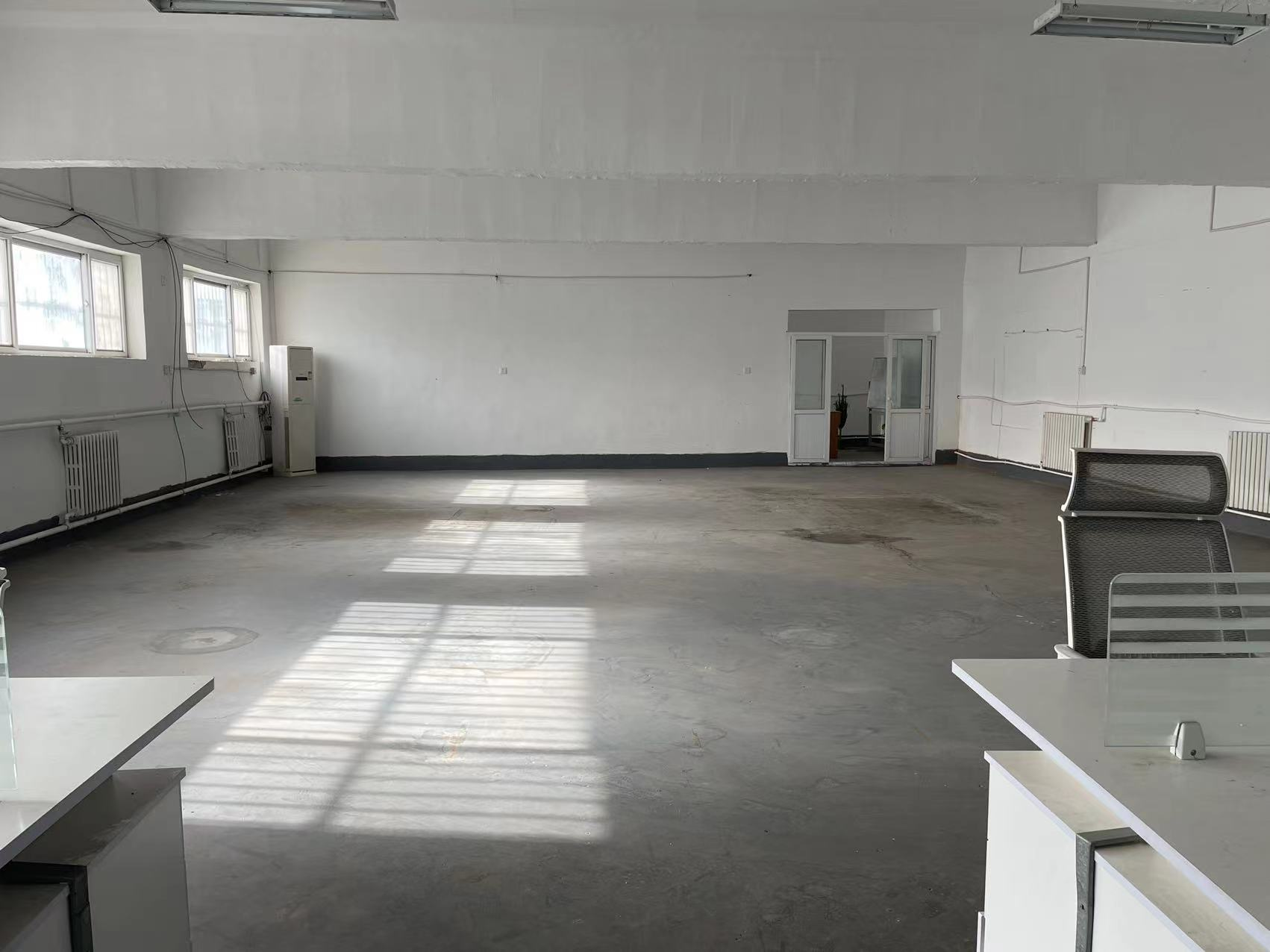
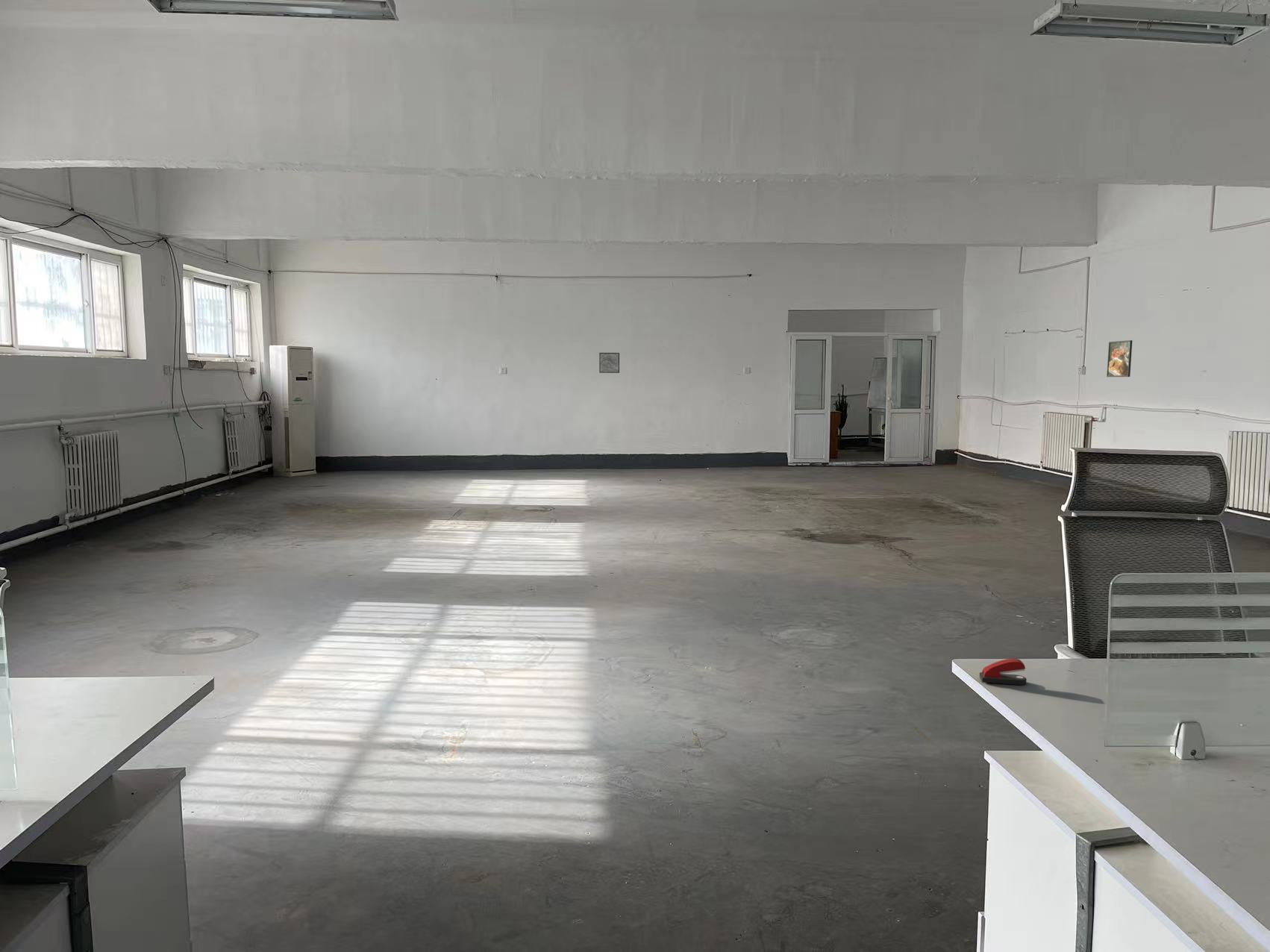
+ wall art (609, 363)
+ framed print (1119, 359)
+ stapler (1004, 670)
